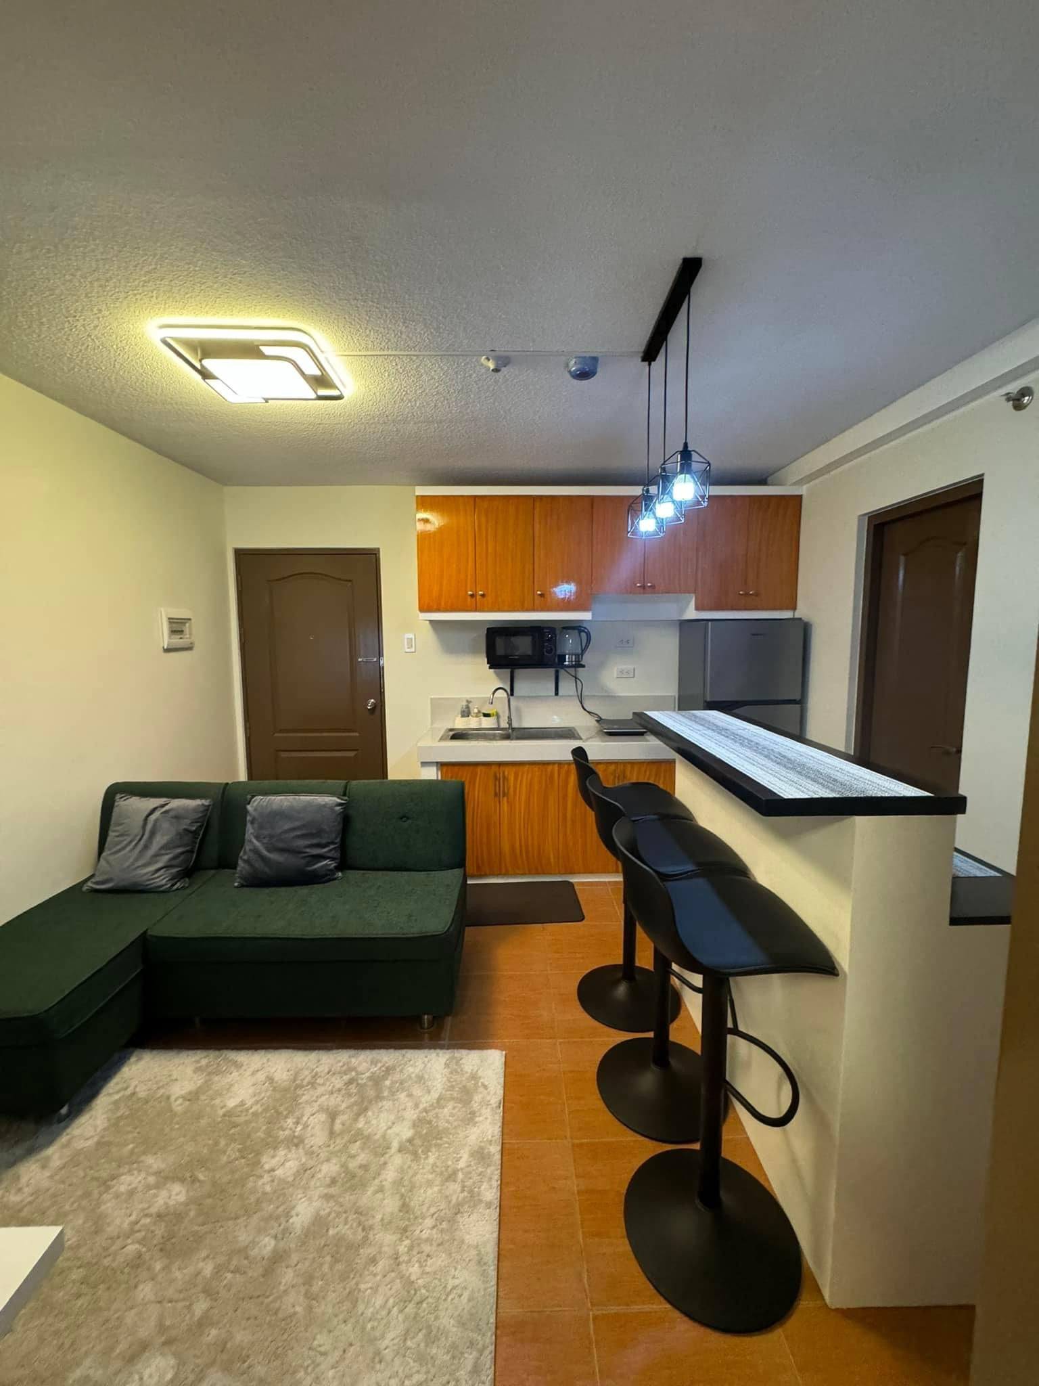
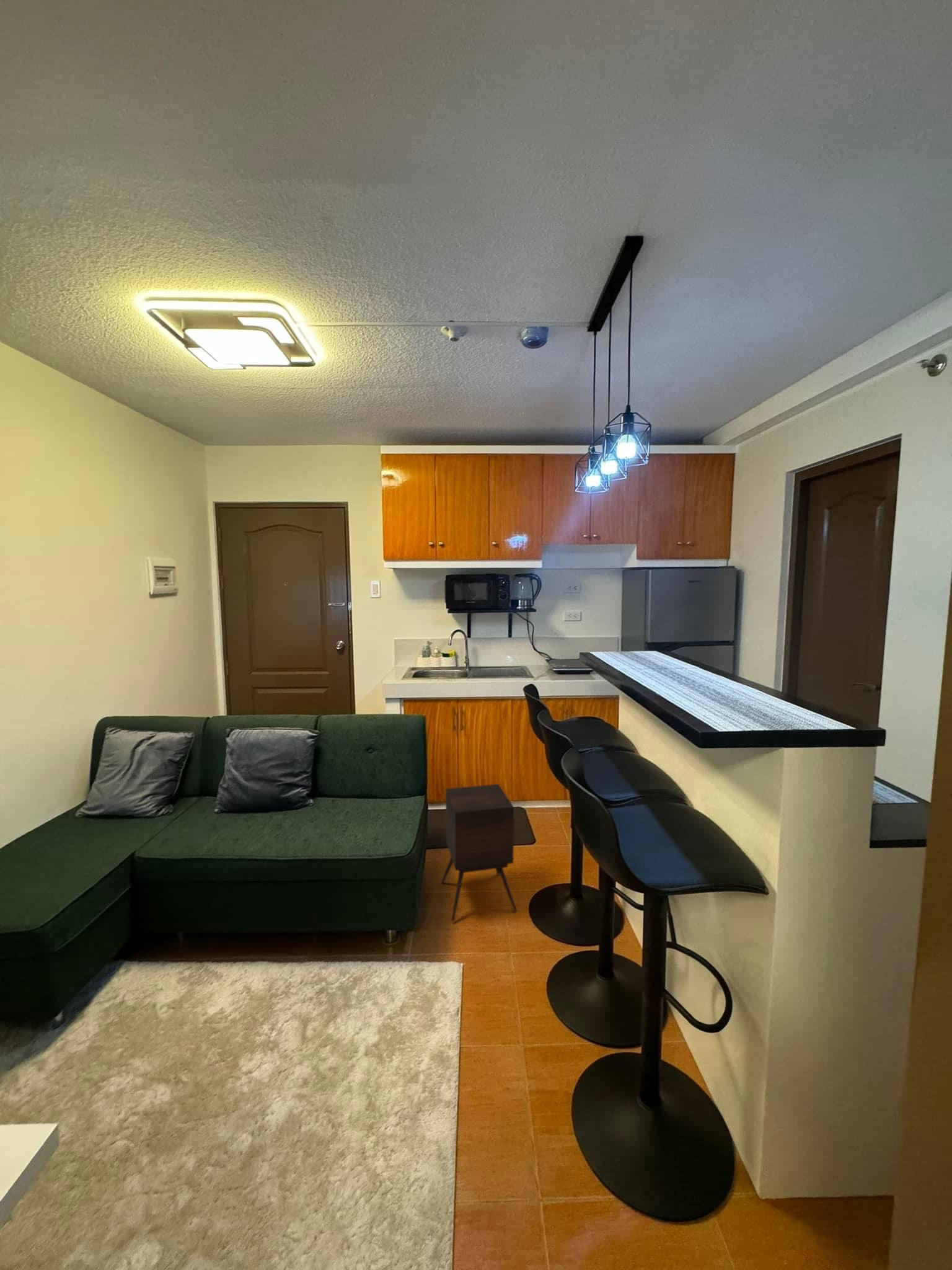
+ side table (477, 847)
